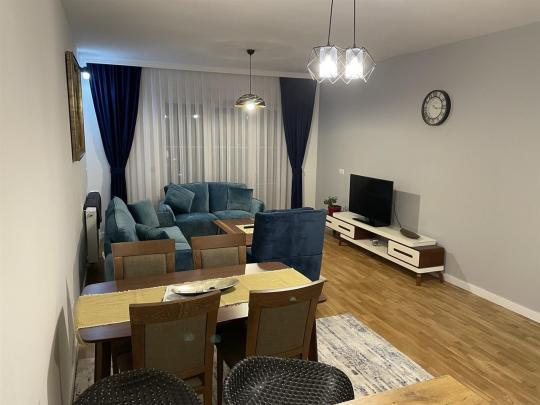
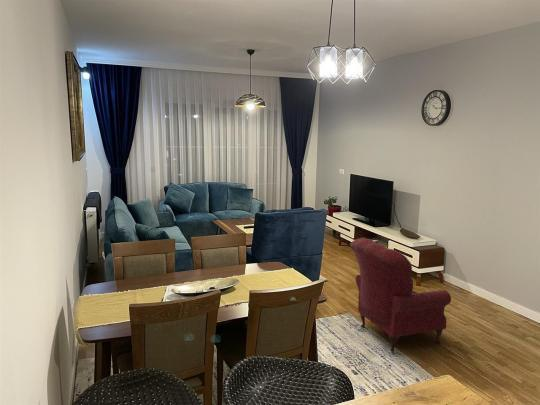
+ armchair (396, 288)
